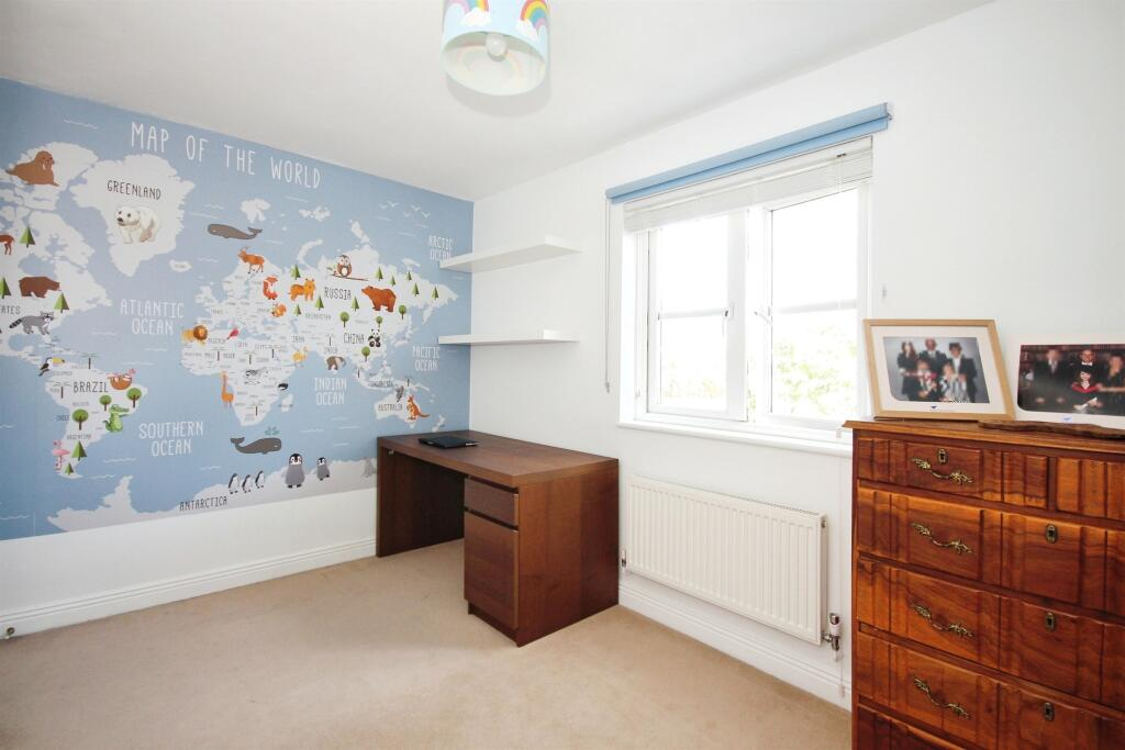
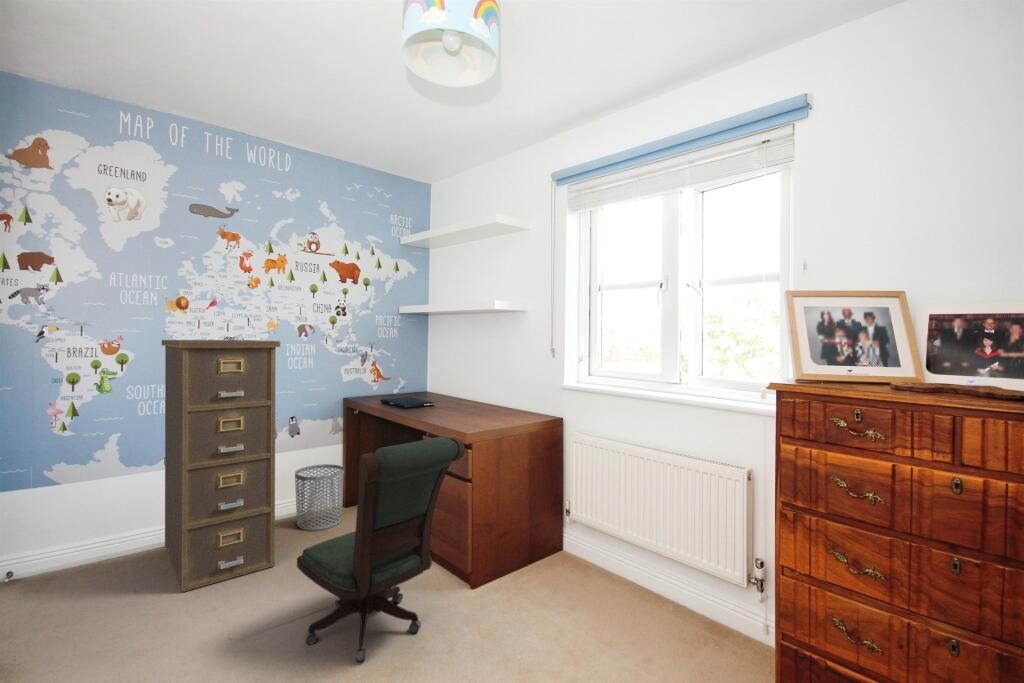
+ office chair (377, 534)
+ waste bin (319, 497)
+ filing cabinet (218, 448)
